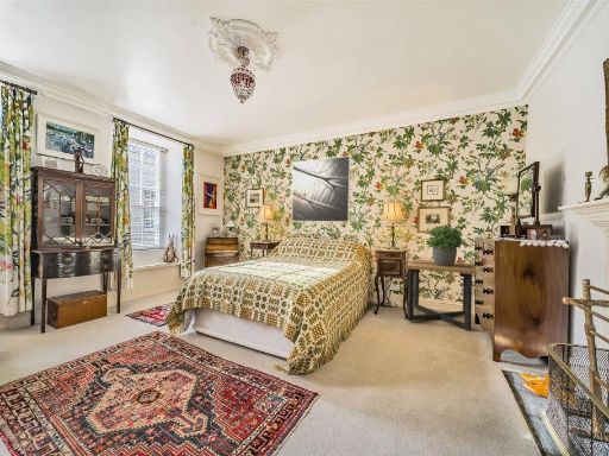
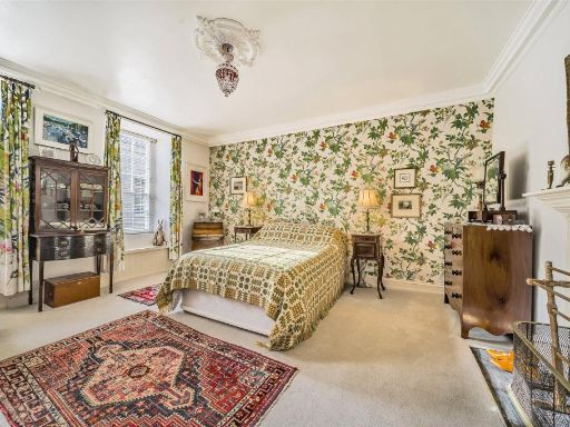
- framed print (319, 190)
- potted plant (445, 243)
- side table (440, 271)
